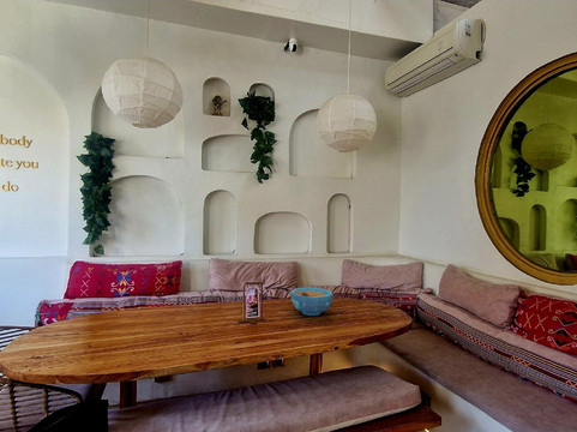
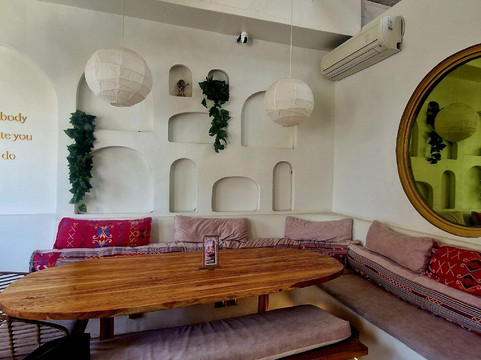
- bowl (311, 300)
